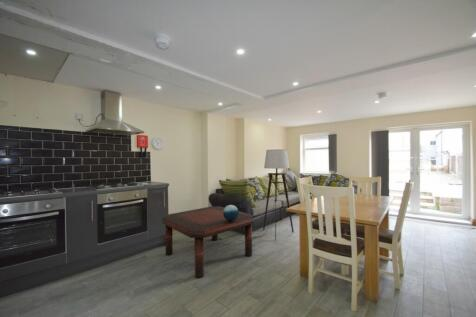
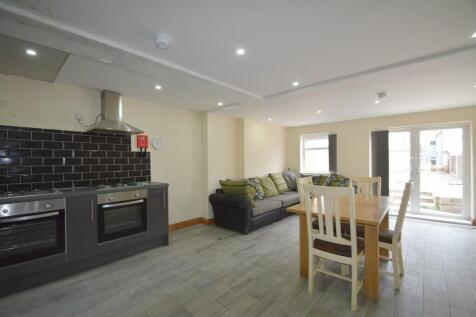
- coffee table (208, 234)
- decorative sphere (230, 212)
- floor lamp (269, 192)
